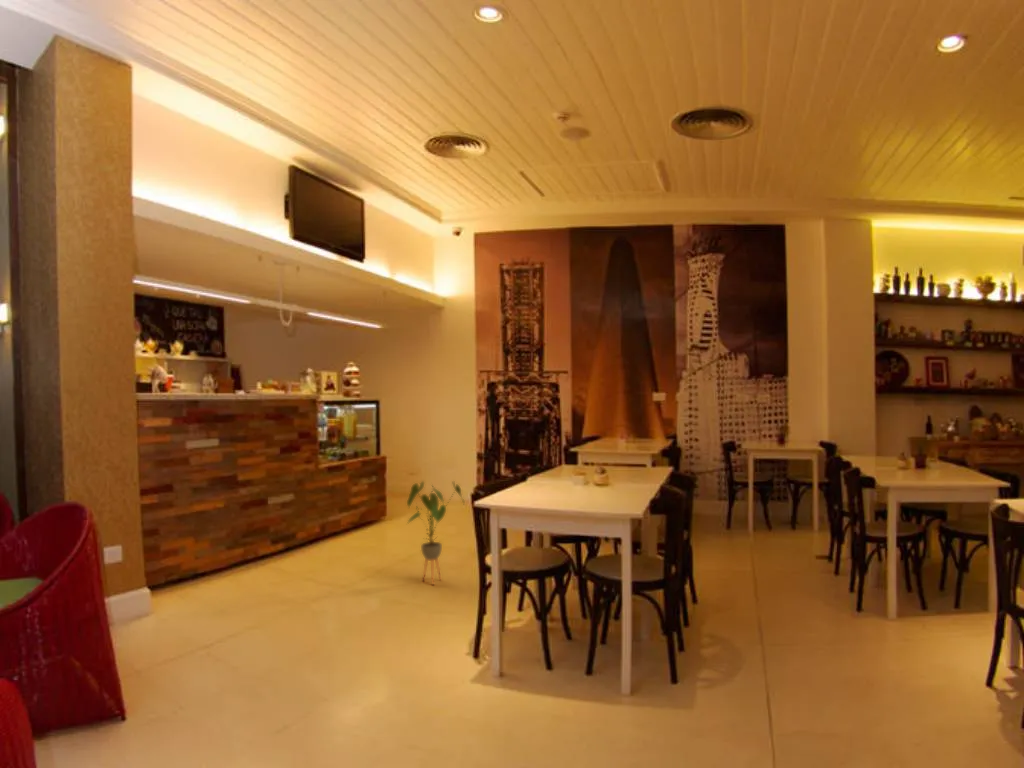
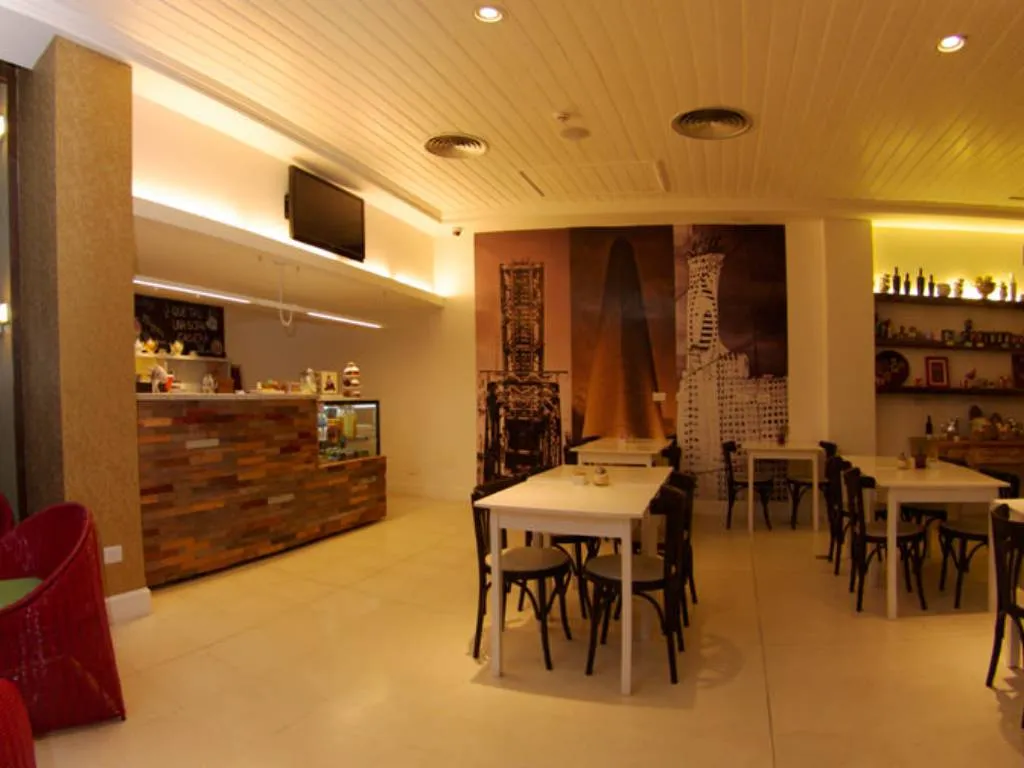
- house plant (430, 530)
